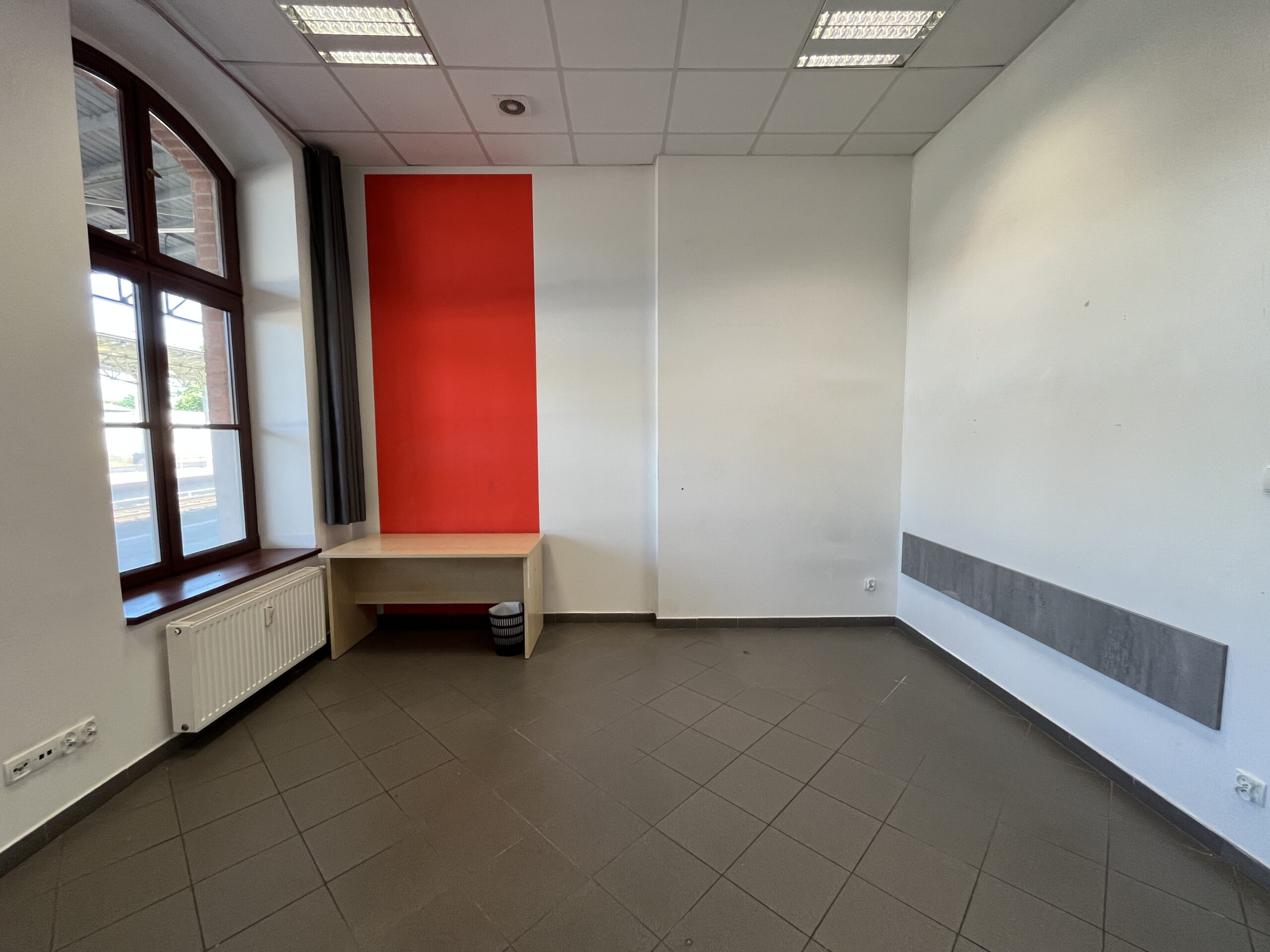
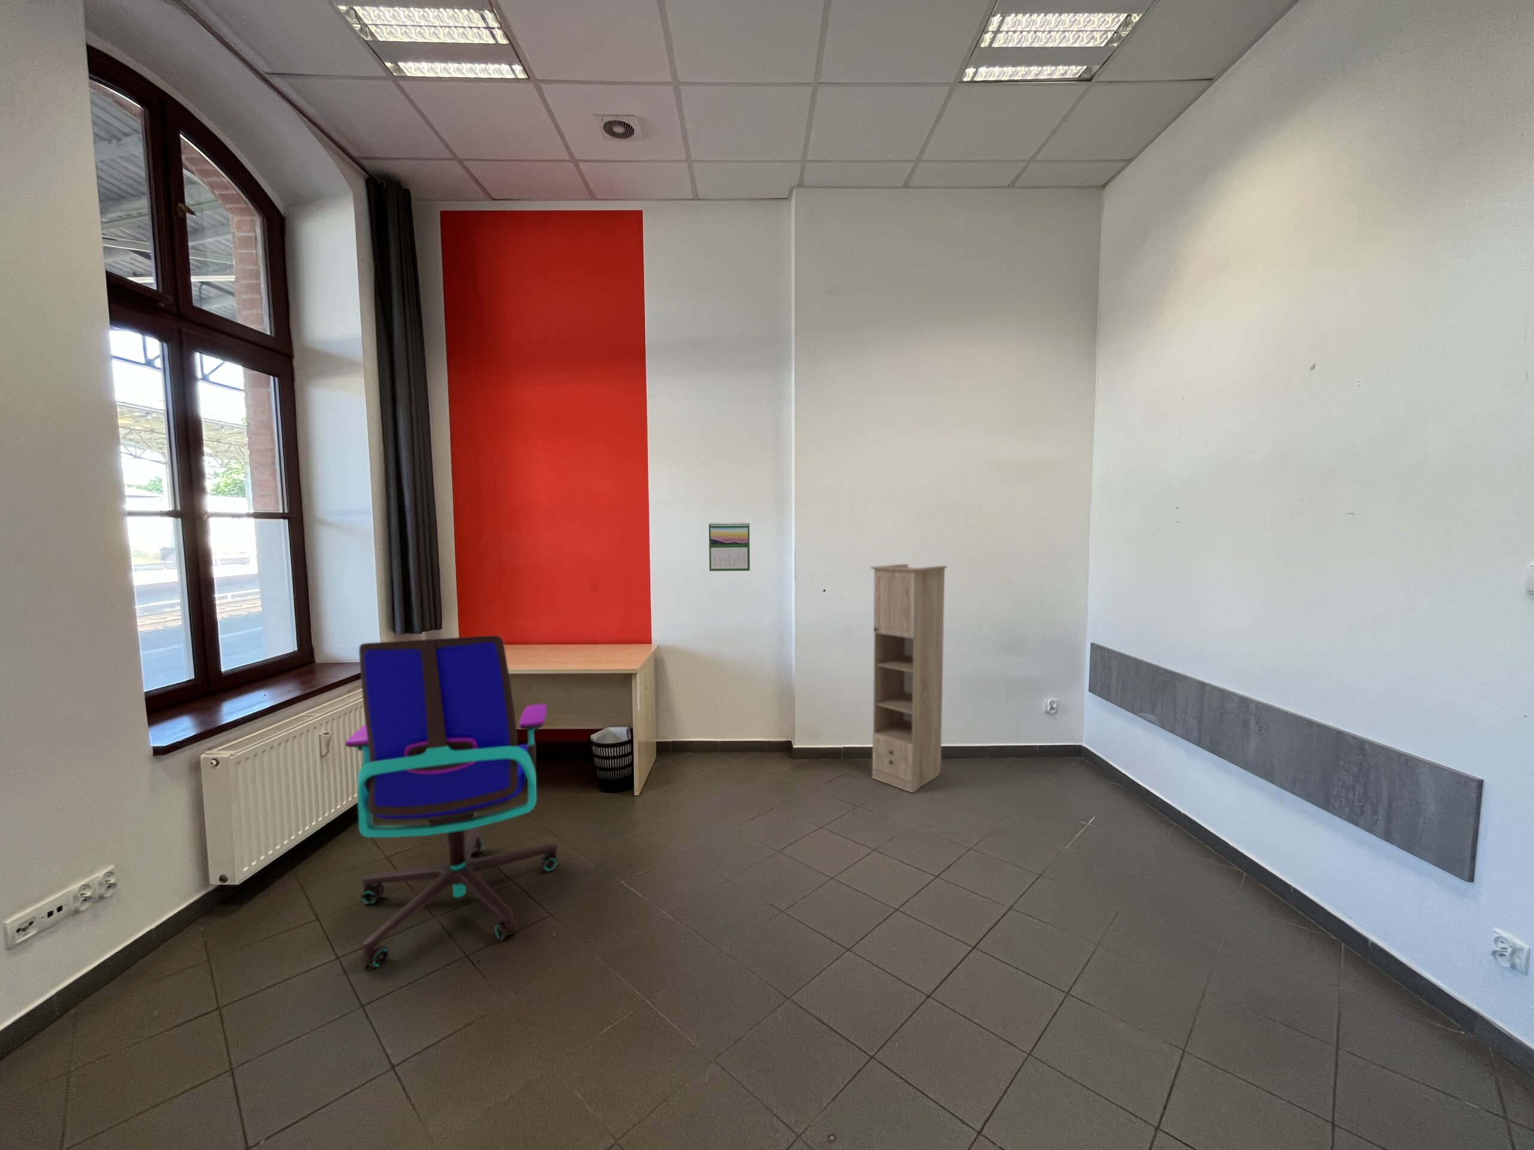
+ office chair (454, 762)
+ calendar (730, 546)
+ storage cabinet (907, 673)
